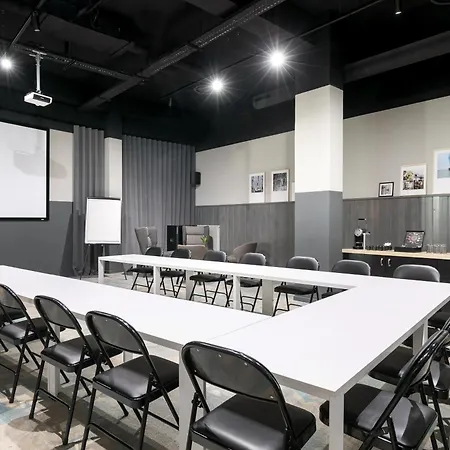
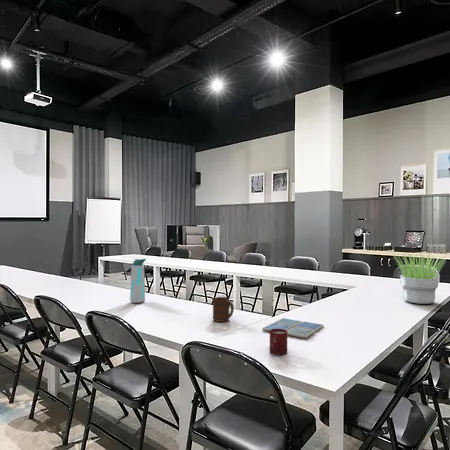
+ cup (223, 309)
+ cup (277, 342)
+ drink coaster (293, 327)
+ potted plant (419, 277)
+ water bottle (138, 280)
